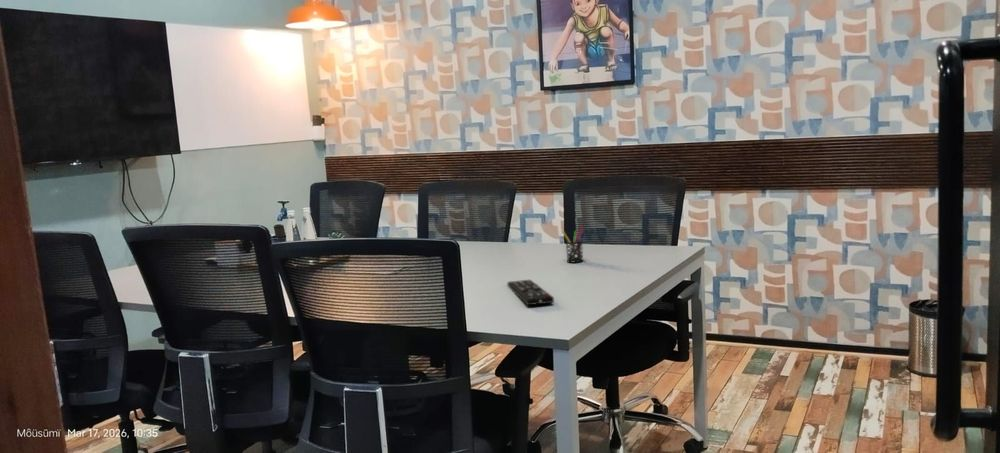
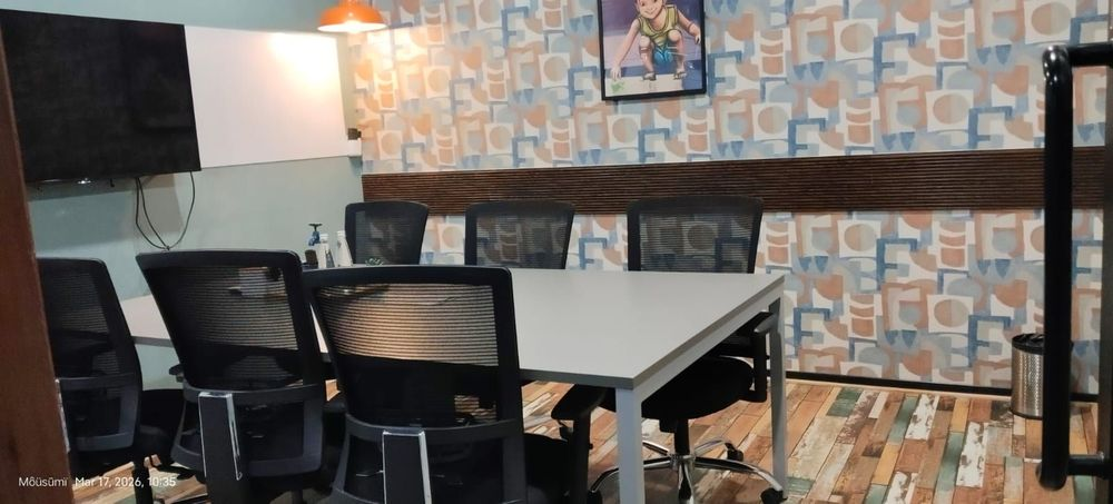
- pen holder (575, 243)
- remote control (529, 291)
